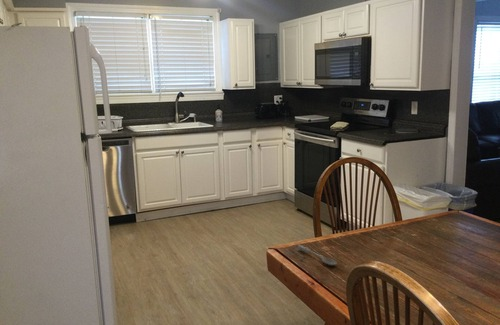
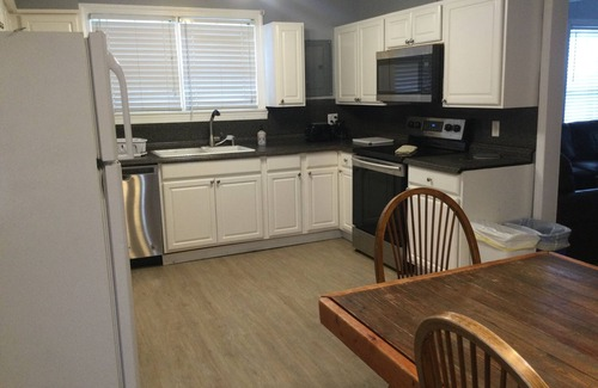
- soupspoon (316, 254)
